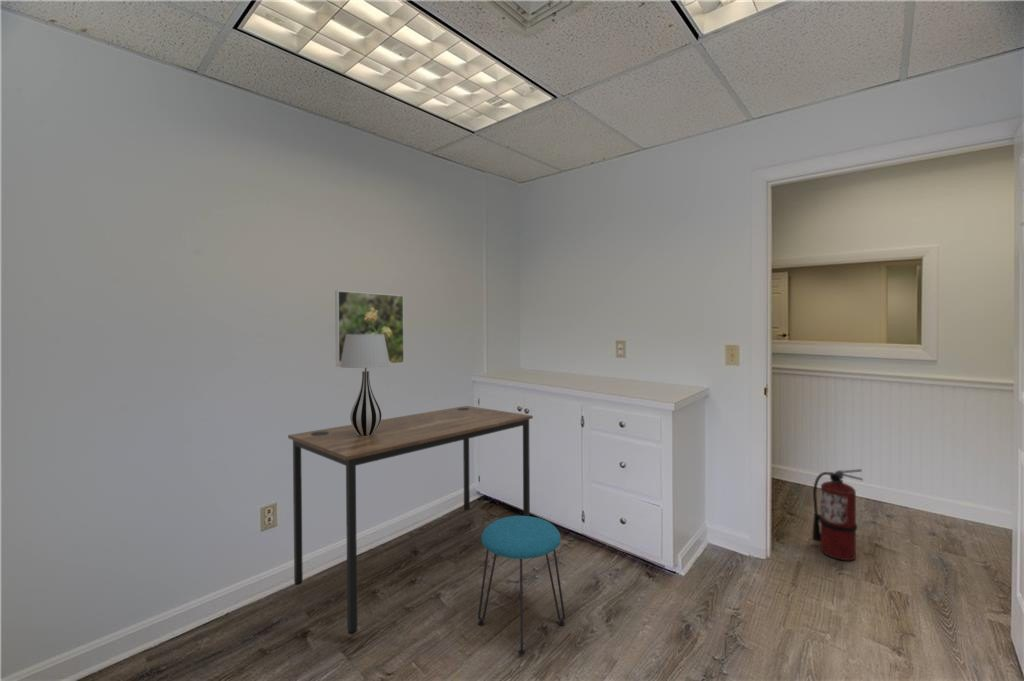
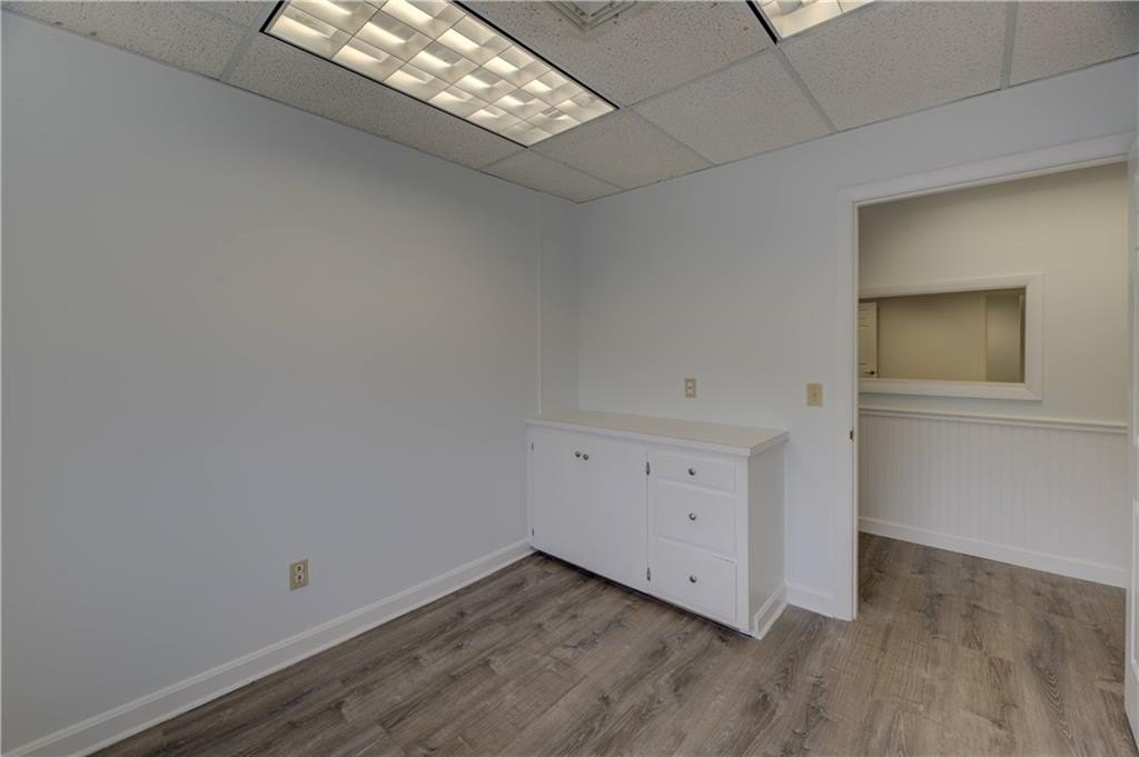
- table lamp (365, 384)
- desk (414, 451)
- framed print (371, 329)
- fire extinguisher (836, 508)
- stool (521, 574)
